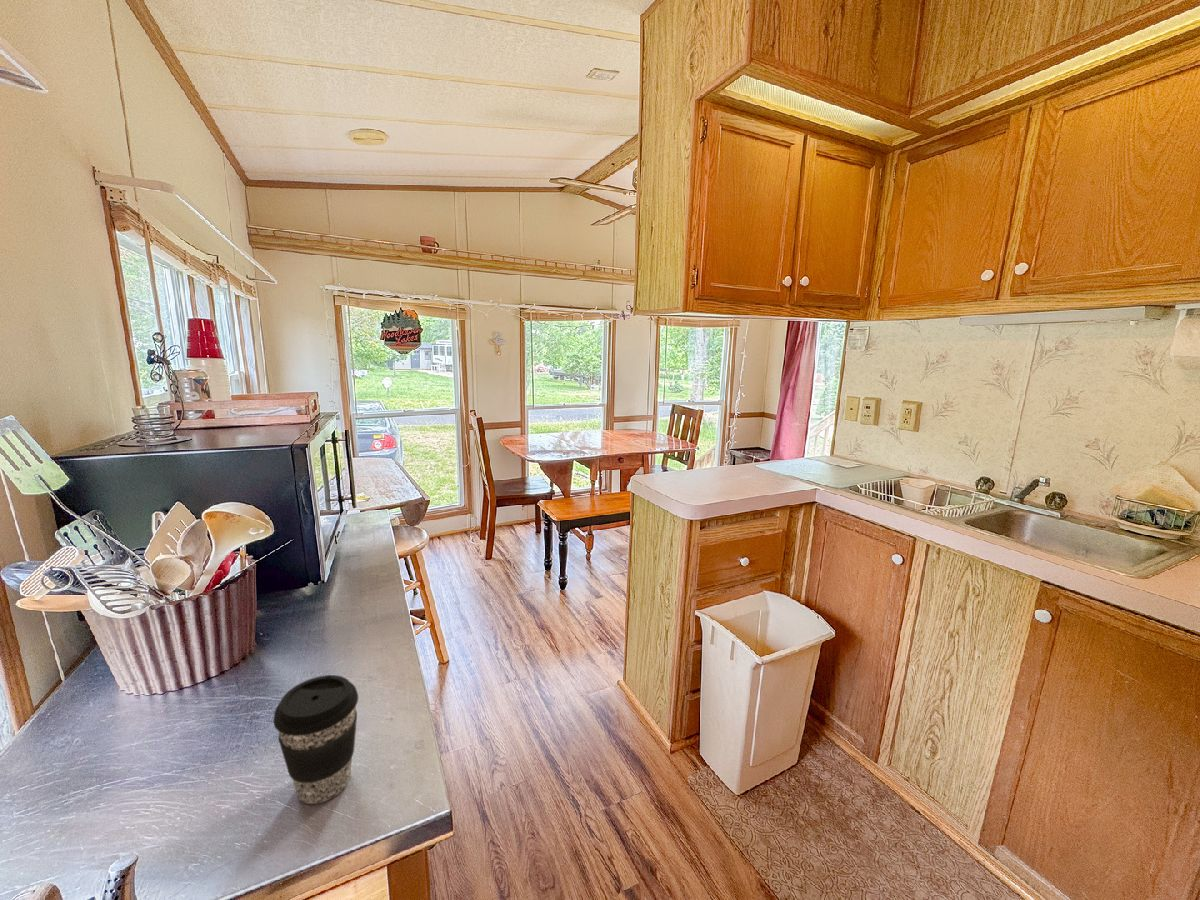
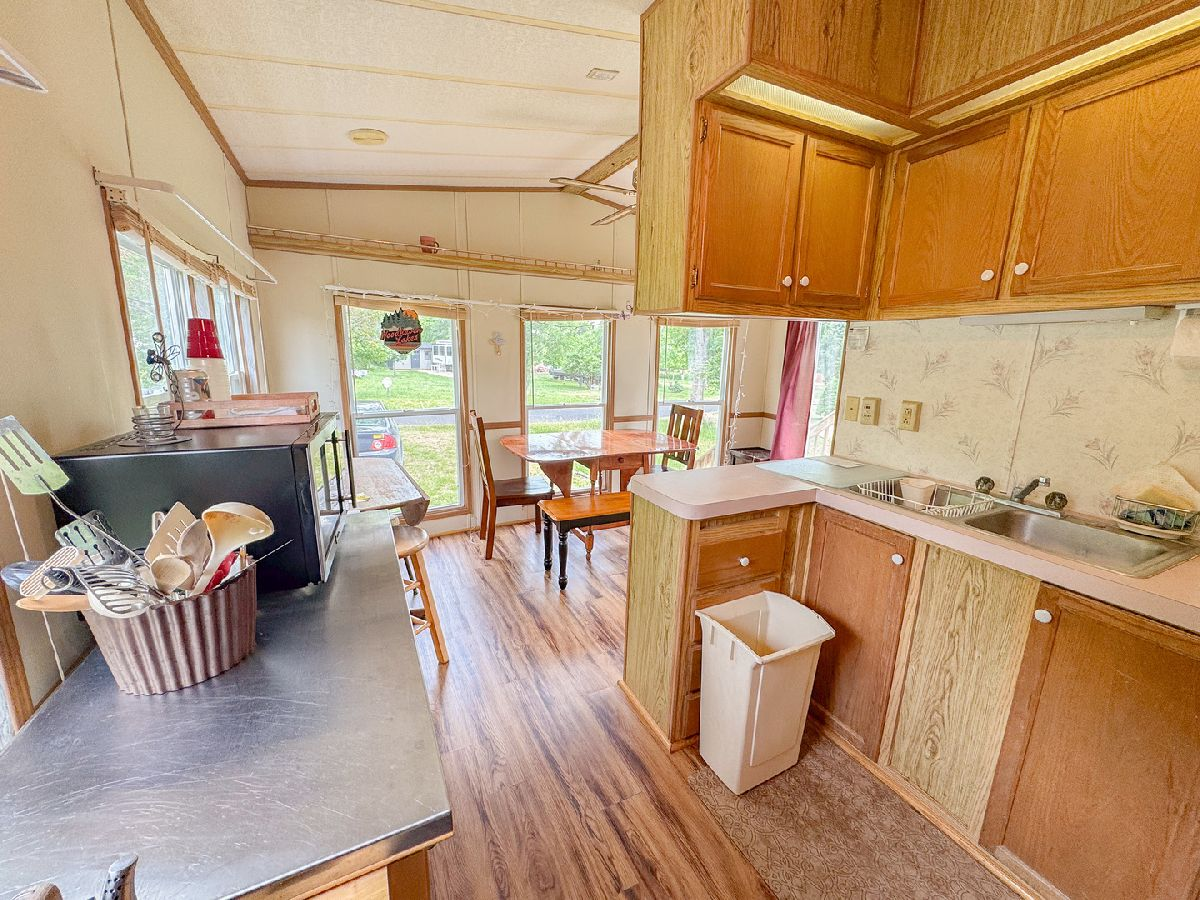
- coffee cup (320, 739)
